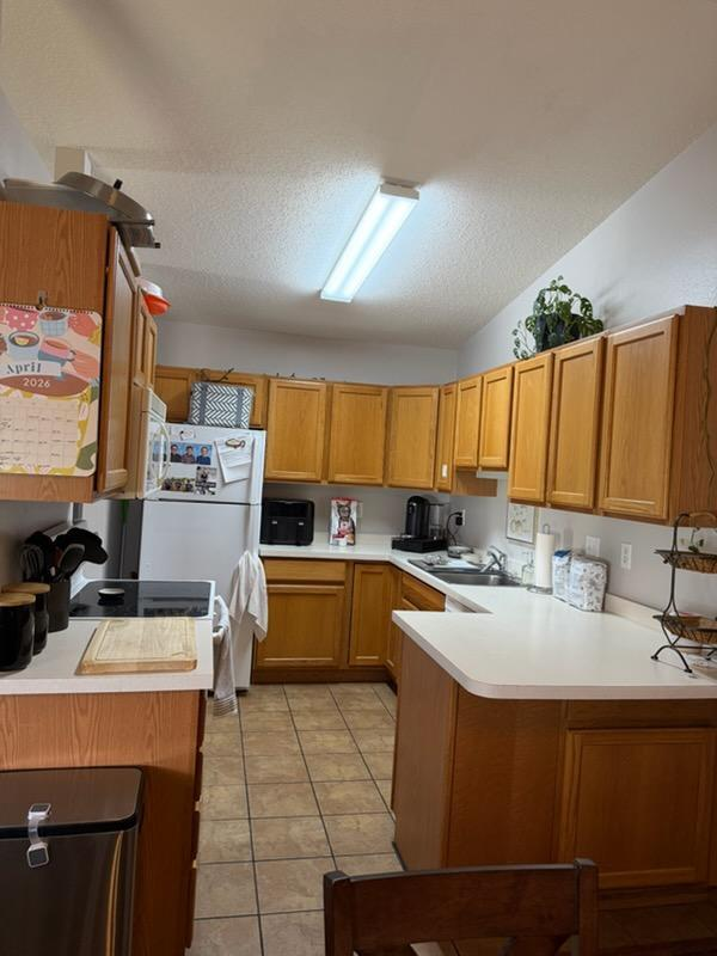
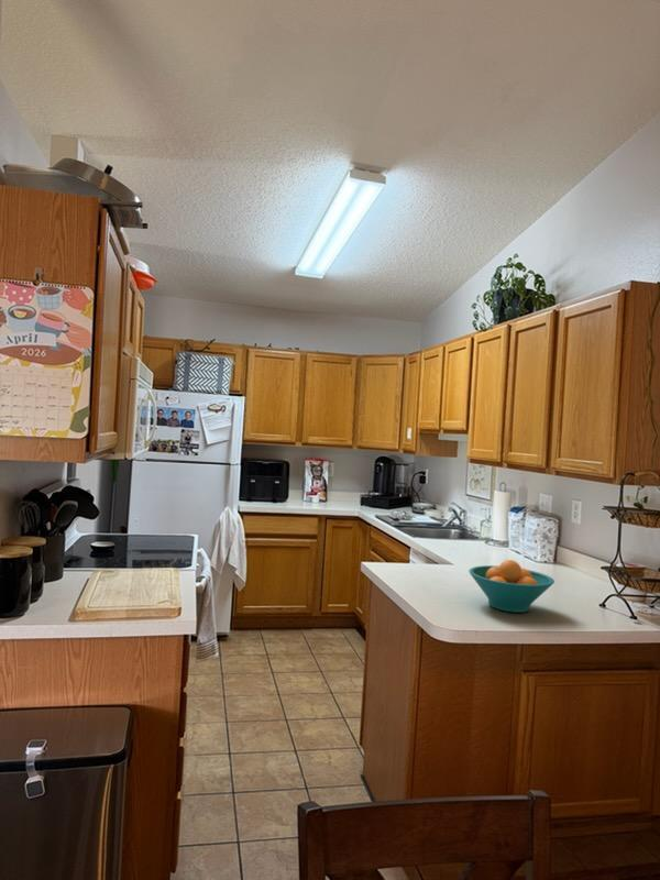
+ fruit bowl (509, 583)
